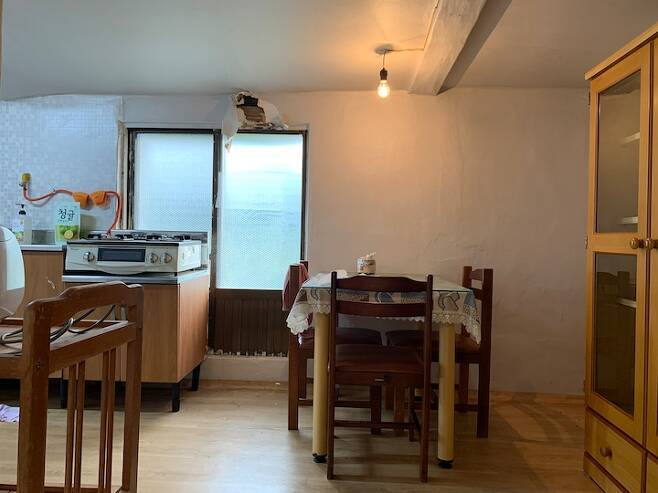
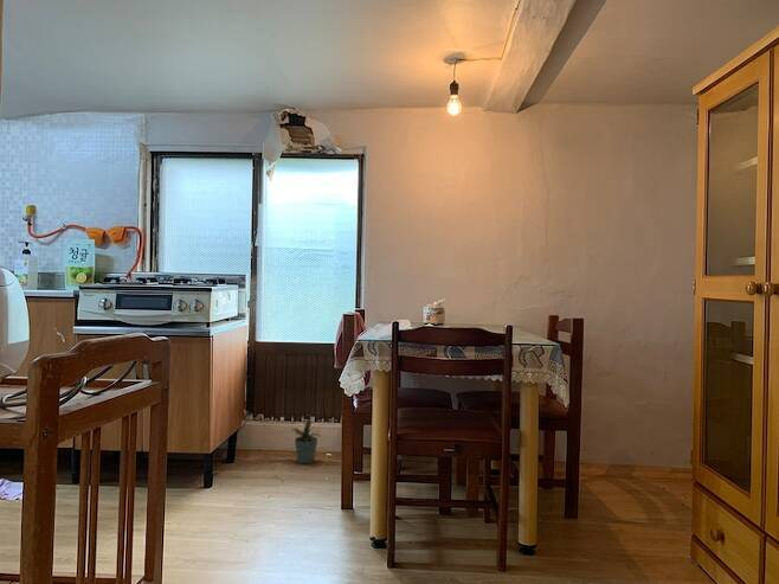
+ potted plant (304, 441)
